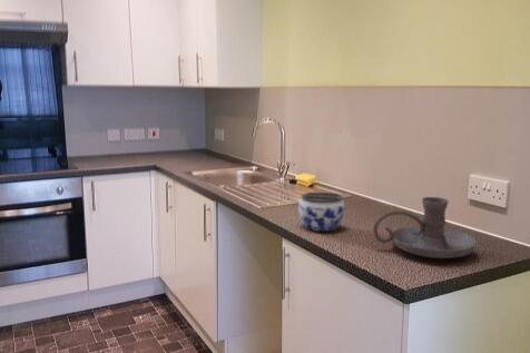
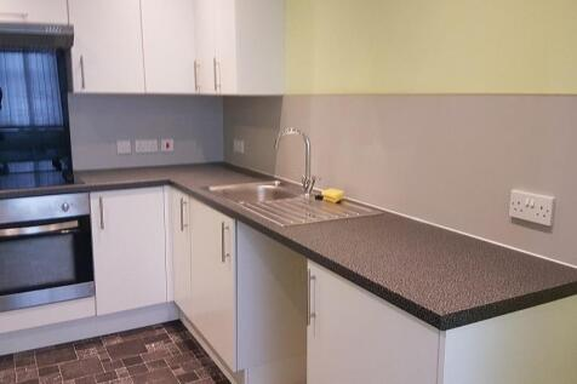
- candle holder (423, 225)
- jar (321, 210)
